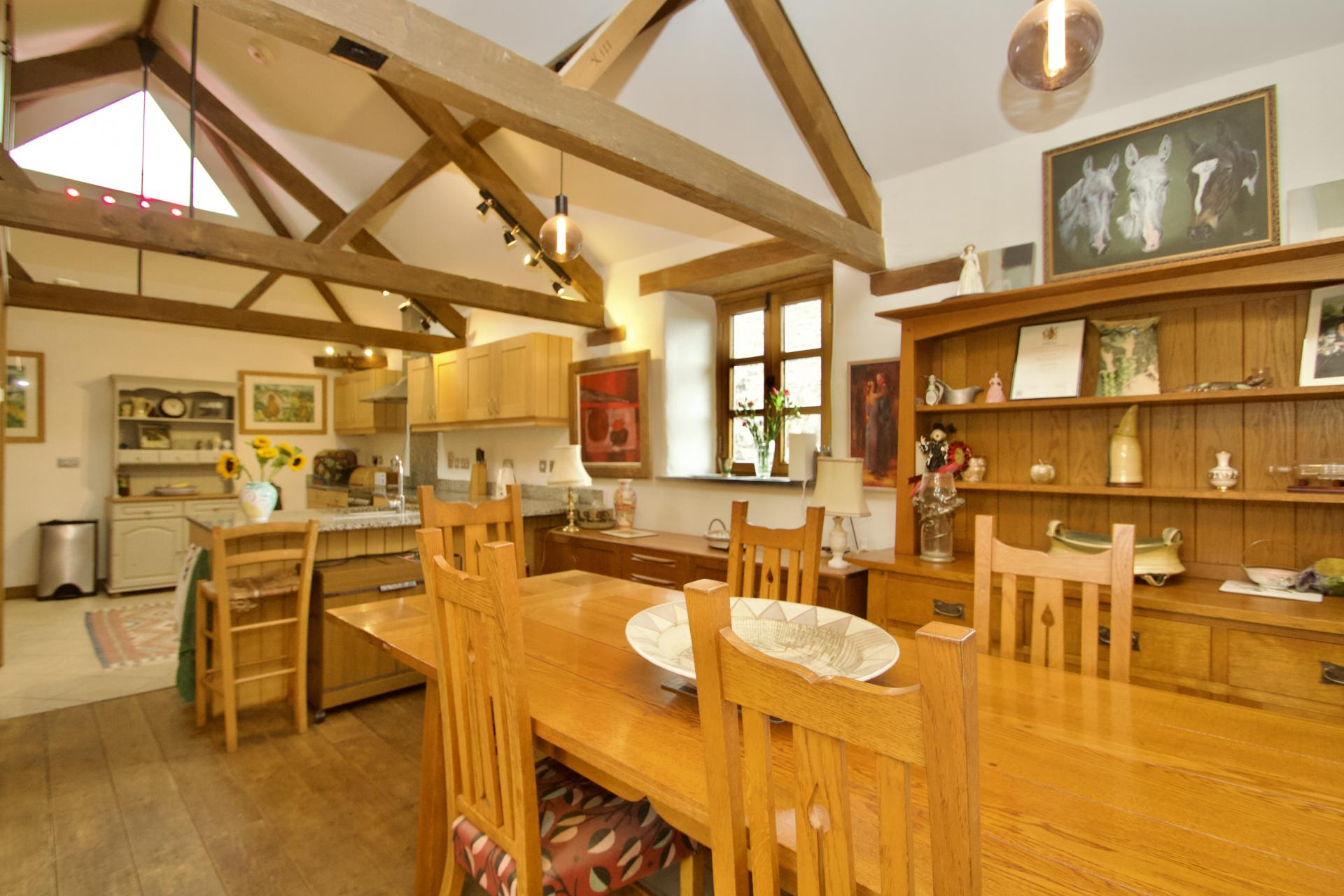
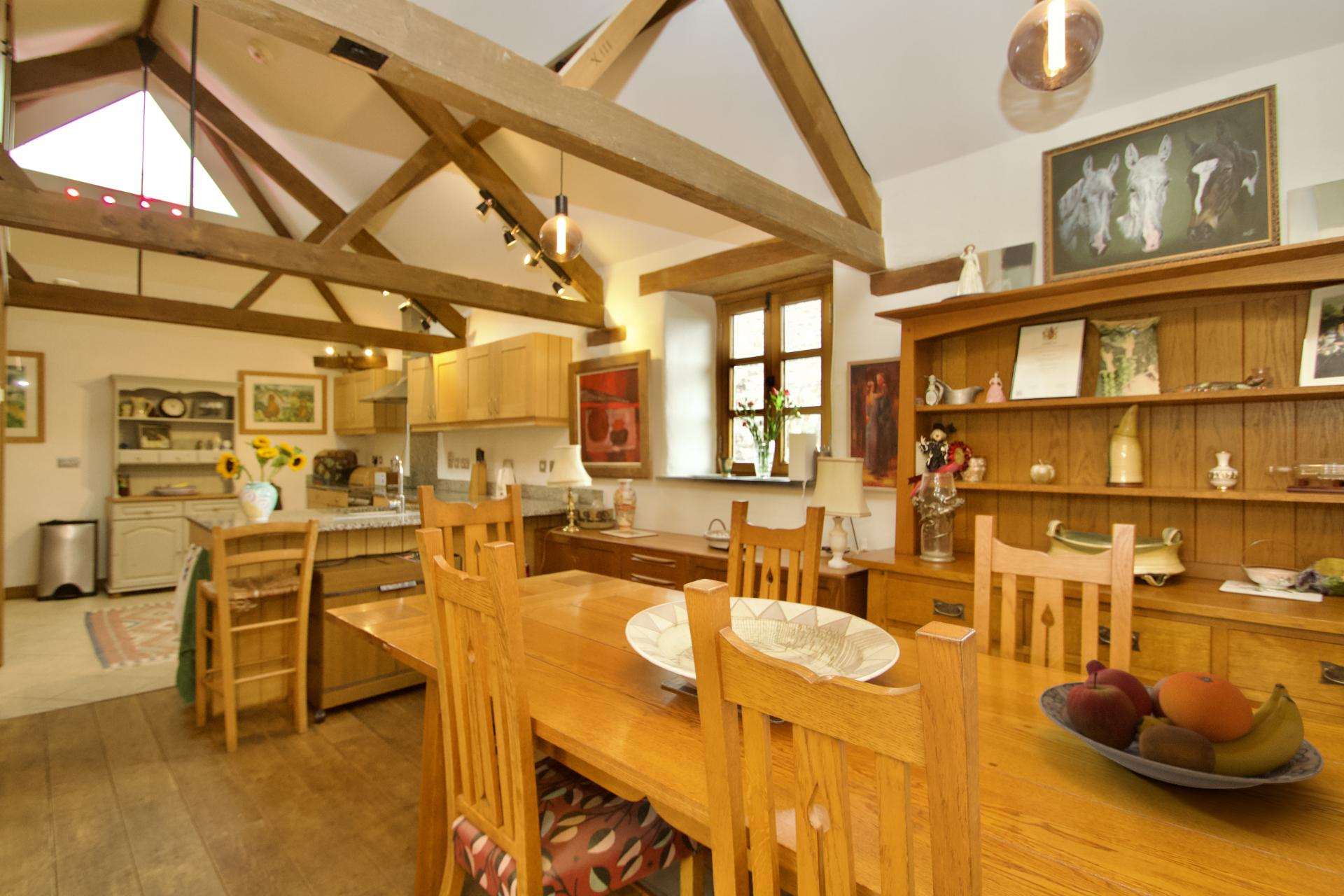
+ fruit bowl (1166, 713)
